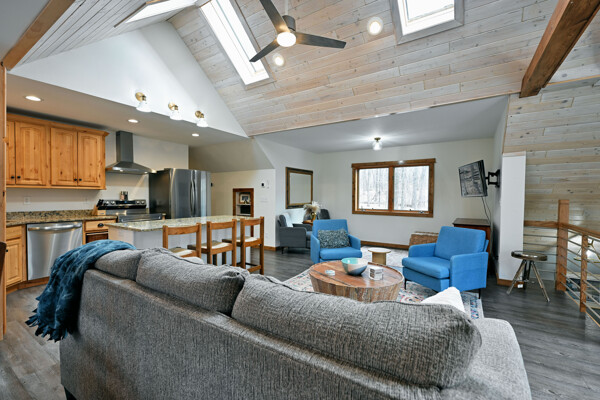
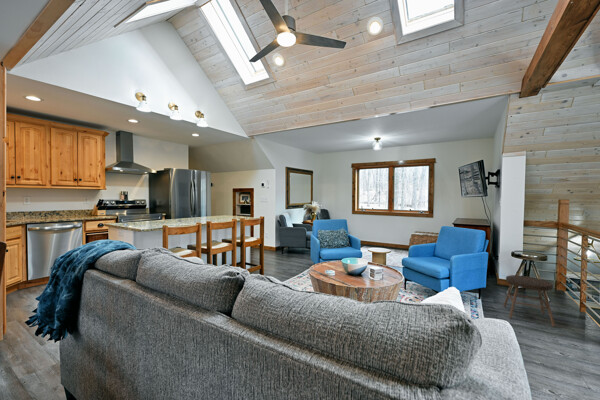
+ stool (527, 297)
